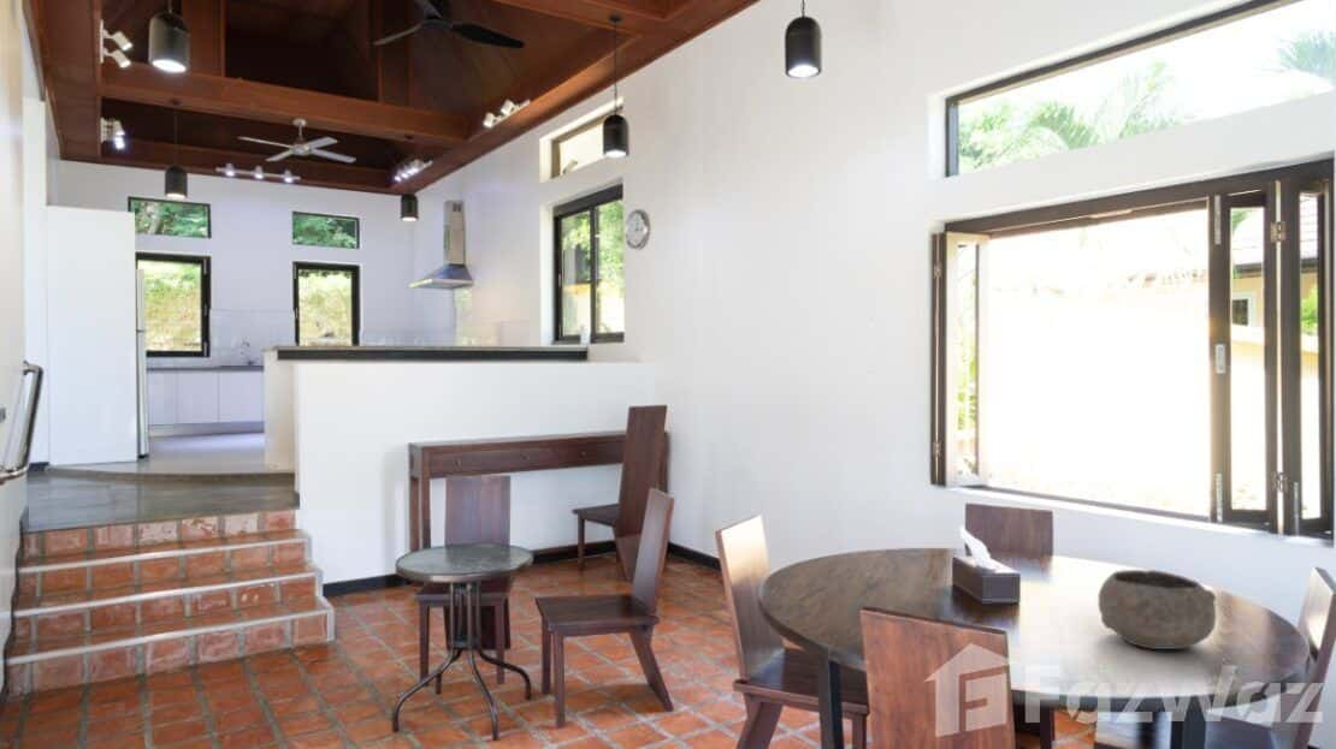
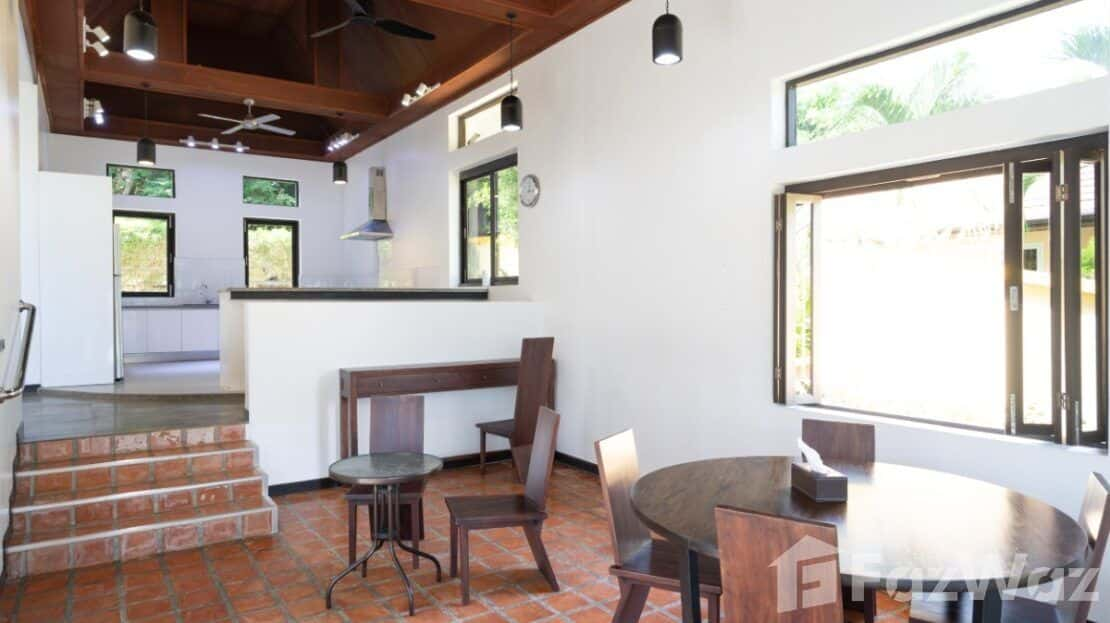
- bowl (1155, 610)
